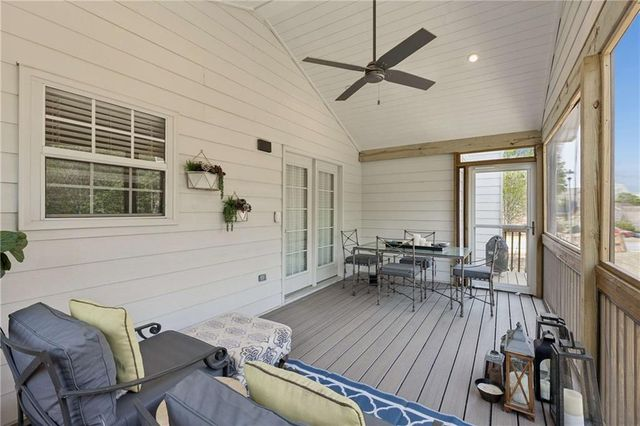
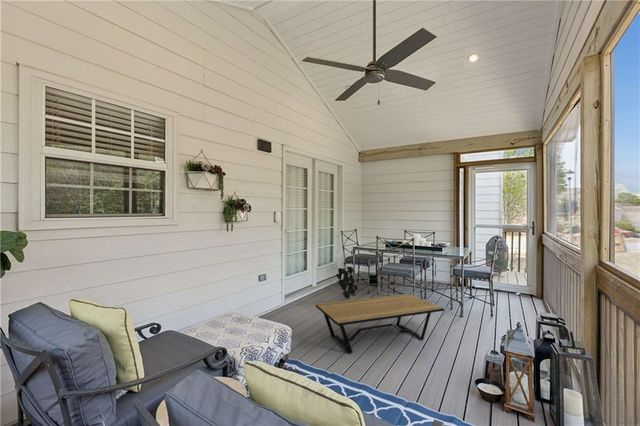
+ coffee table (378, 319)
+ decorative plant (346, 283)
